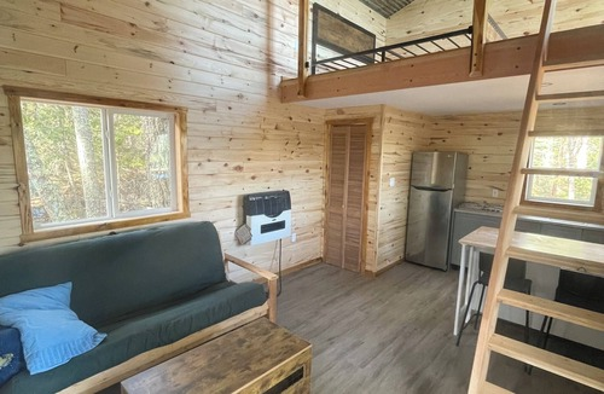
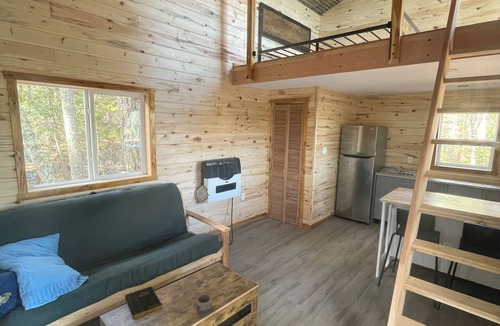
+ mug (203, 303)
+ book (143, 302)
